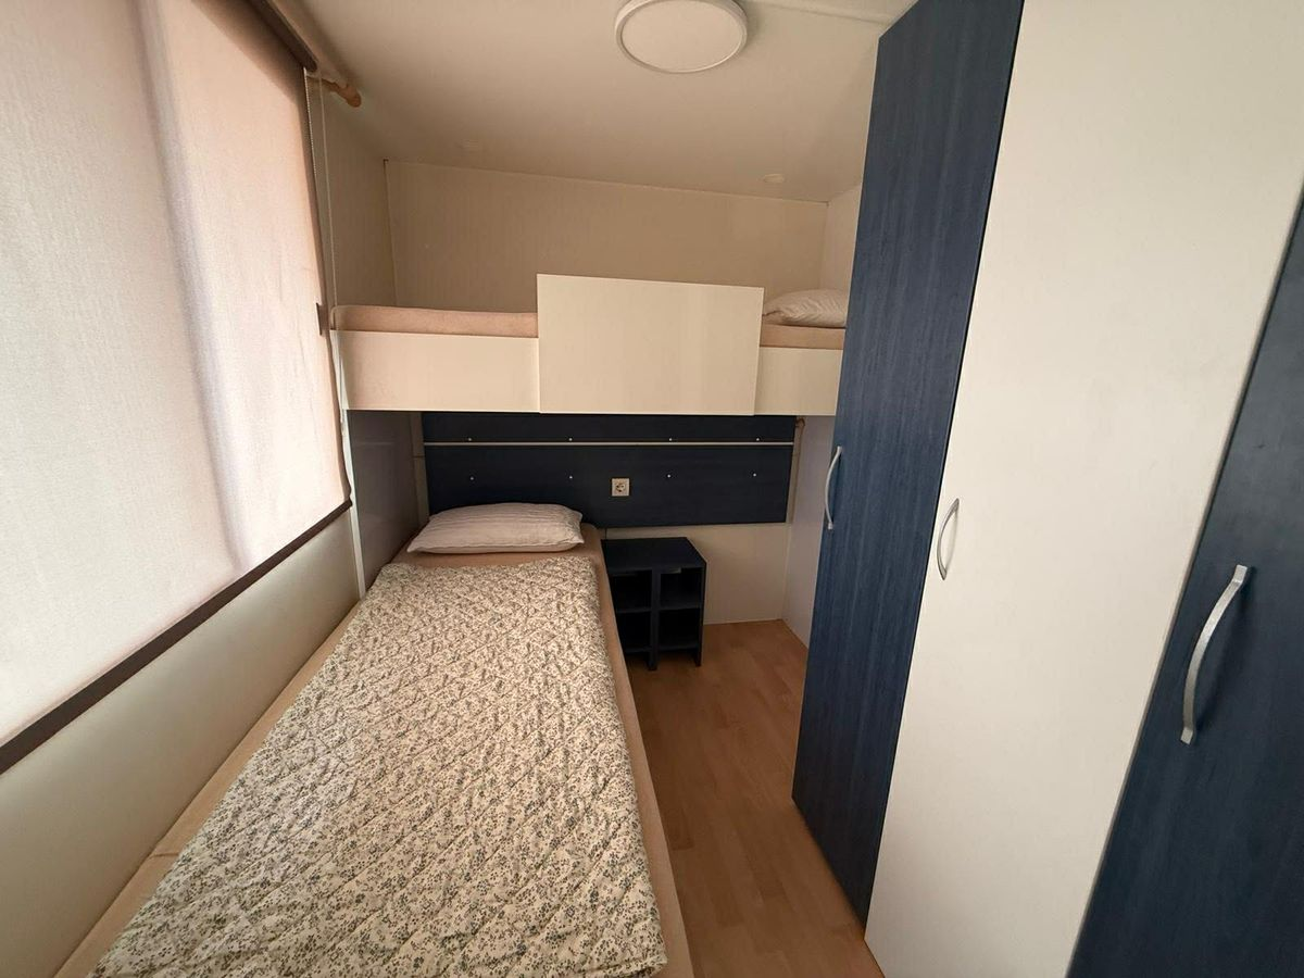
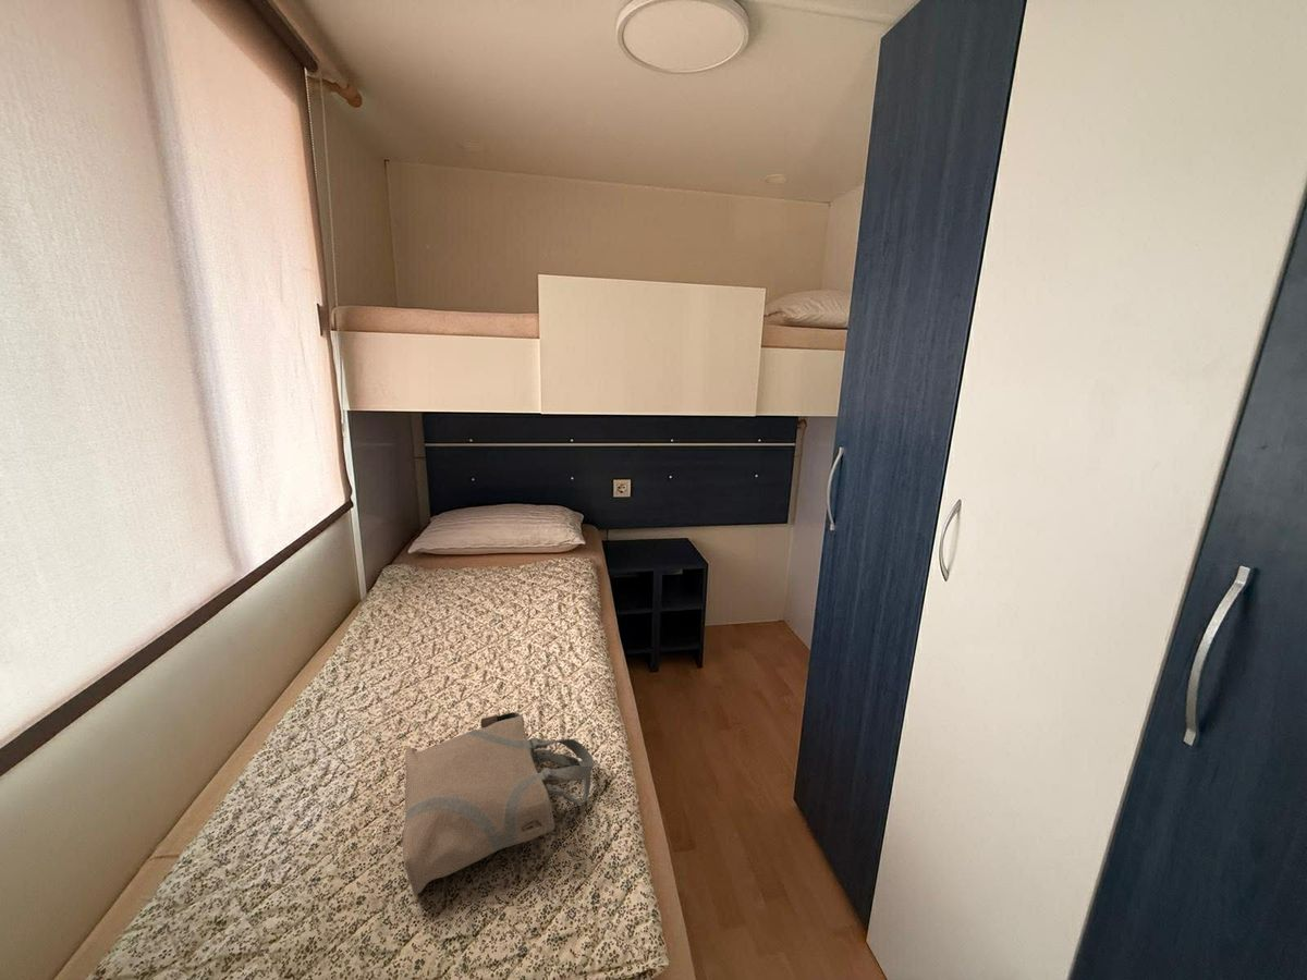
+ tote bag (504, 774)
